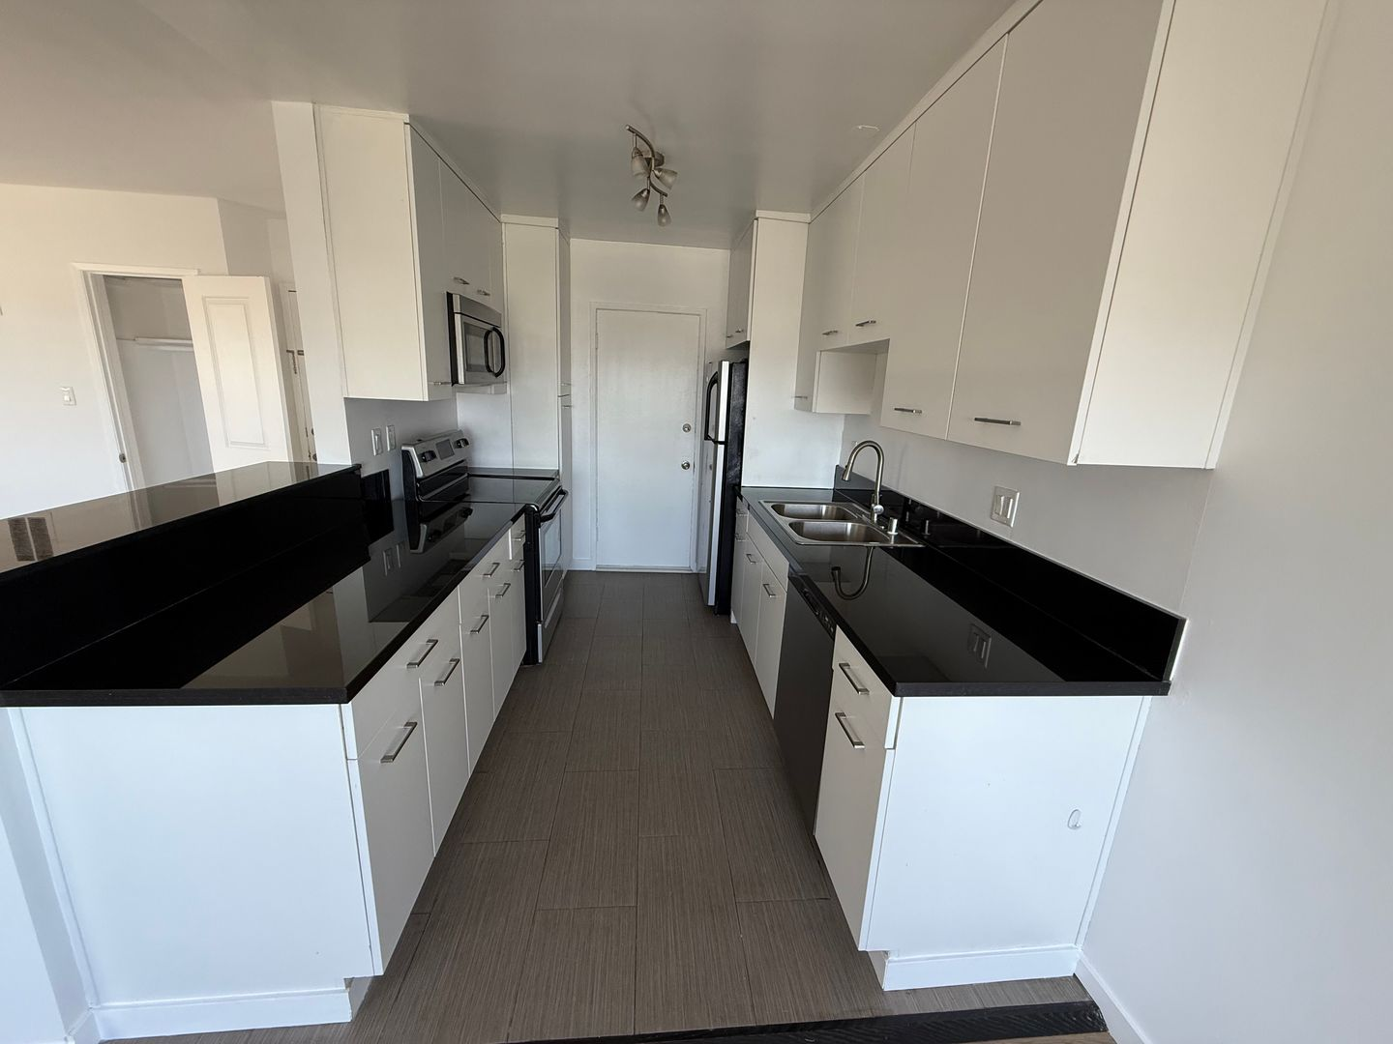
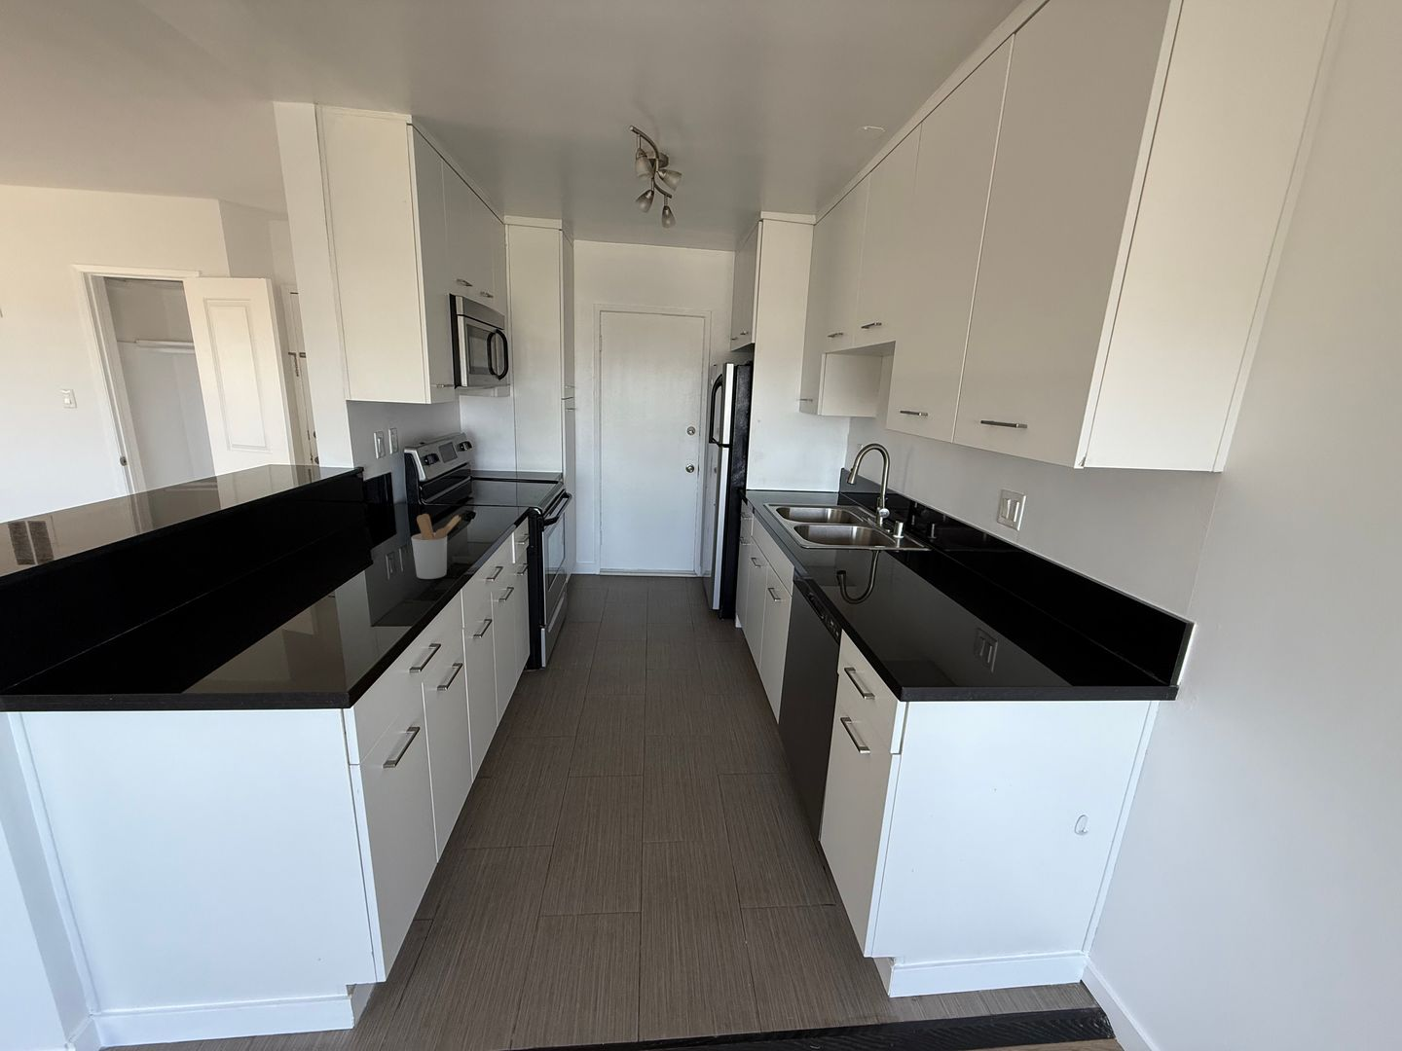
+ utensil holder (438, 545)
